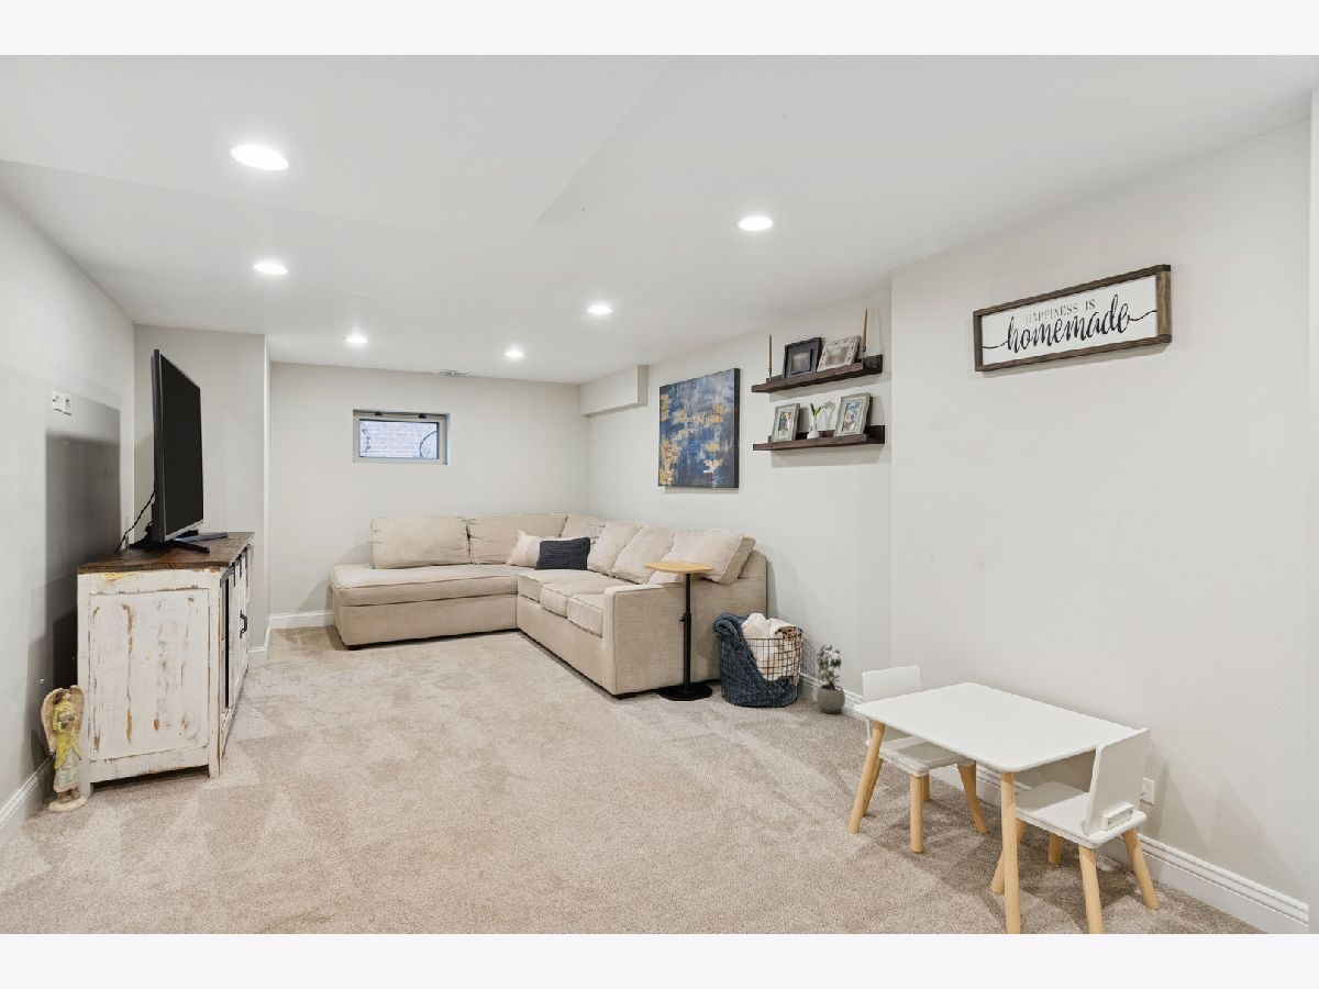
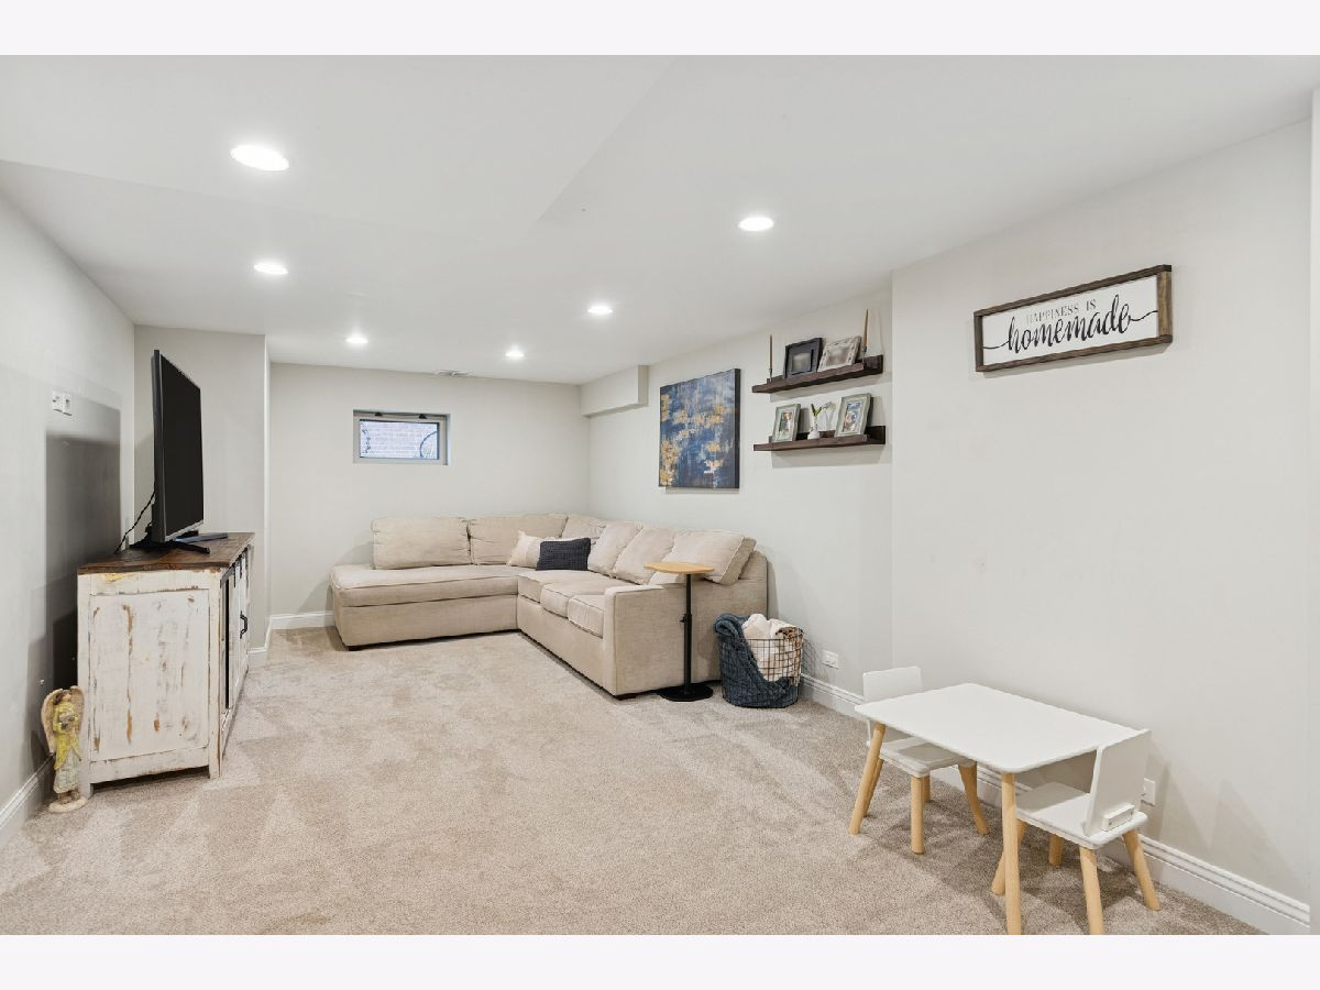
- potted plant (829, 679)
